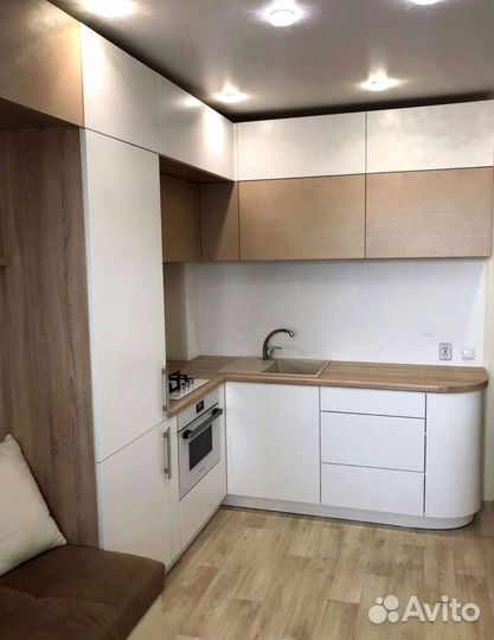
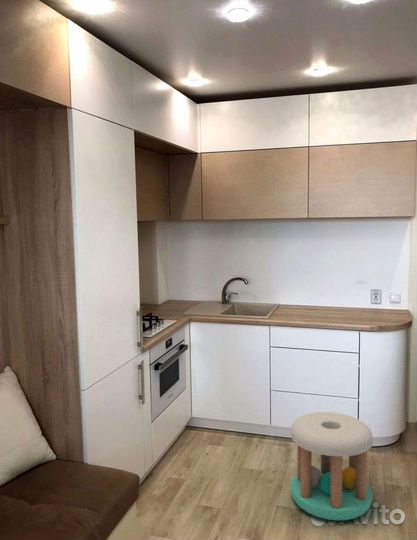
+ stool (330, 462)
